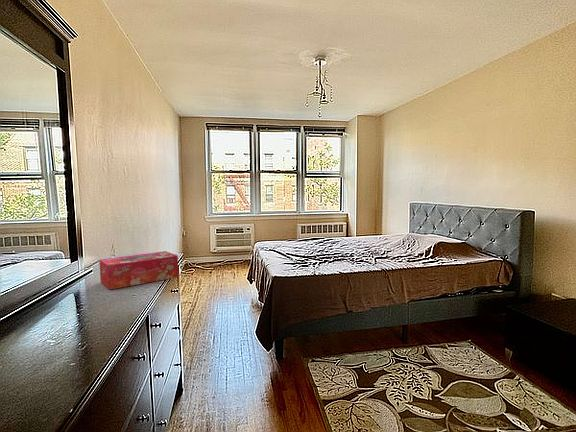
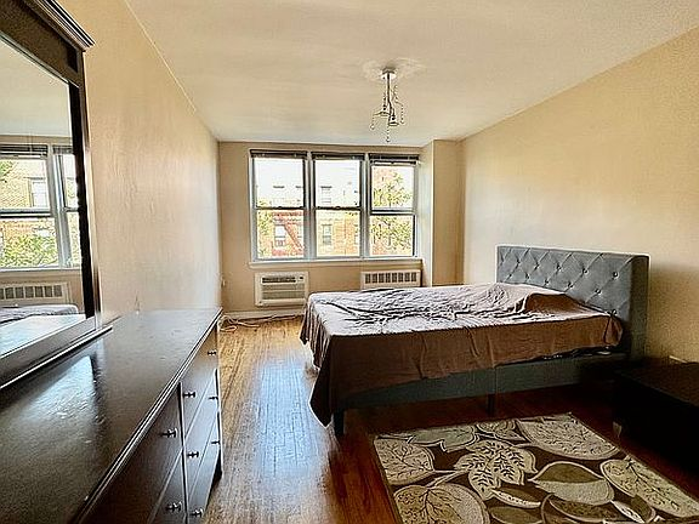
- tissue box (139, 268)
